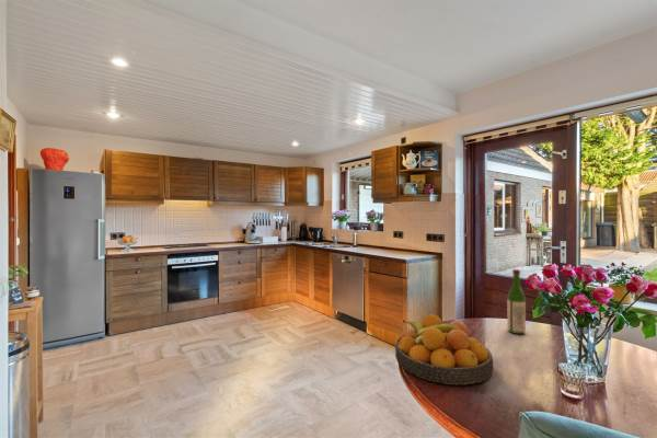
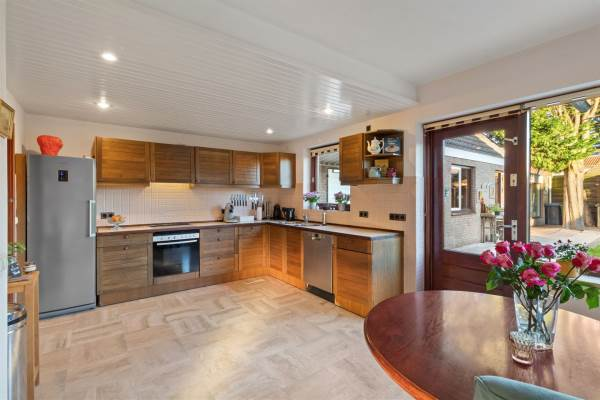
- wine bottle (516, 300)
- fruit bowl (441, 342)
